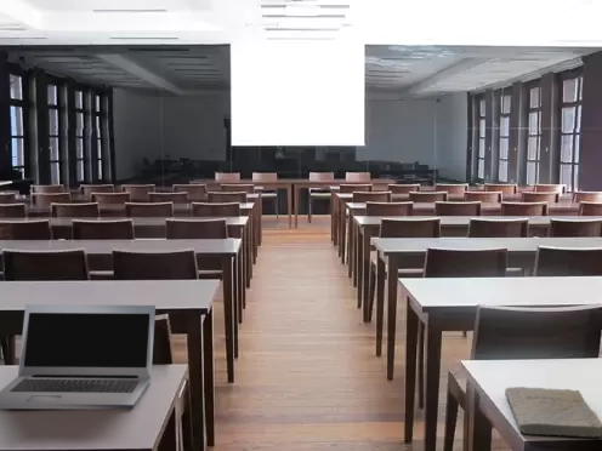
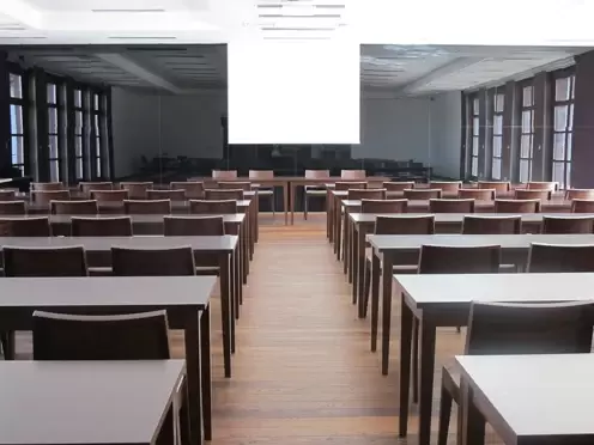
- book (551, 410)
- laptop (75, 353)
